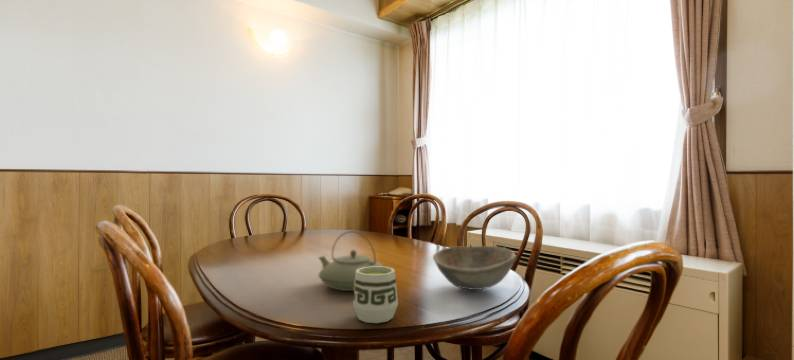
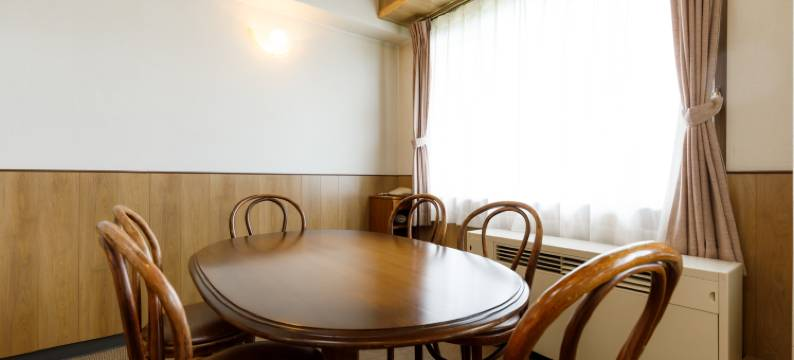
- cup (375, 293)
- bowl (473, 269)
- teapot (349, 257)
